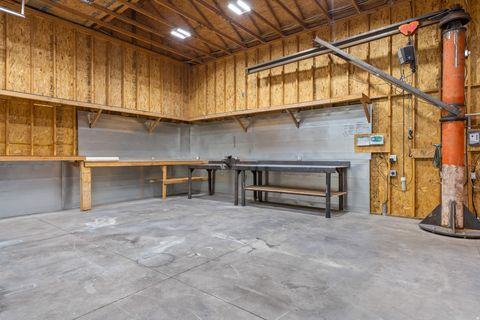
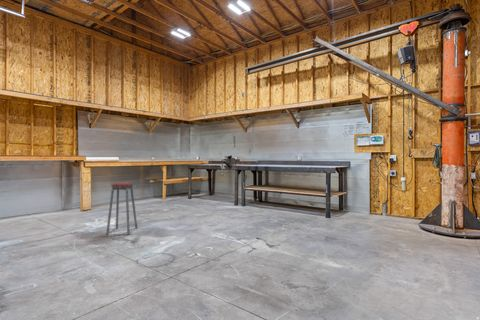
+ music stool (118, 206)
